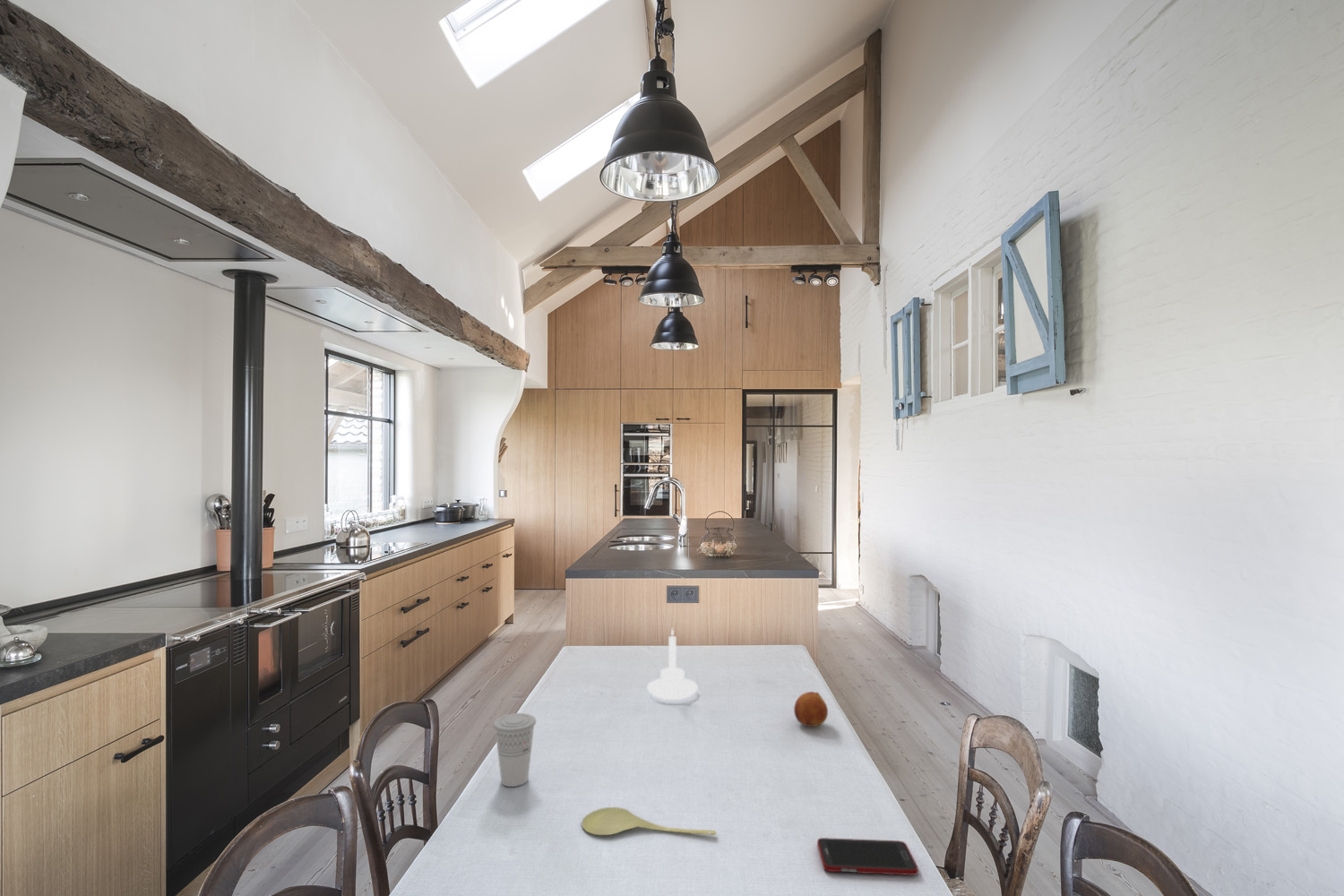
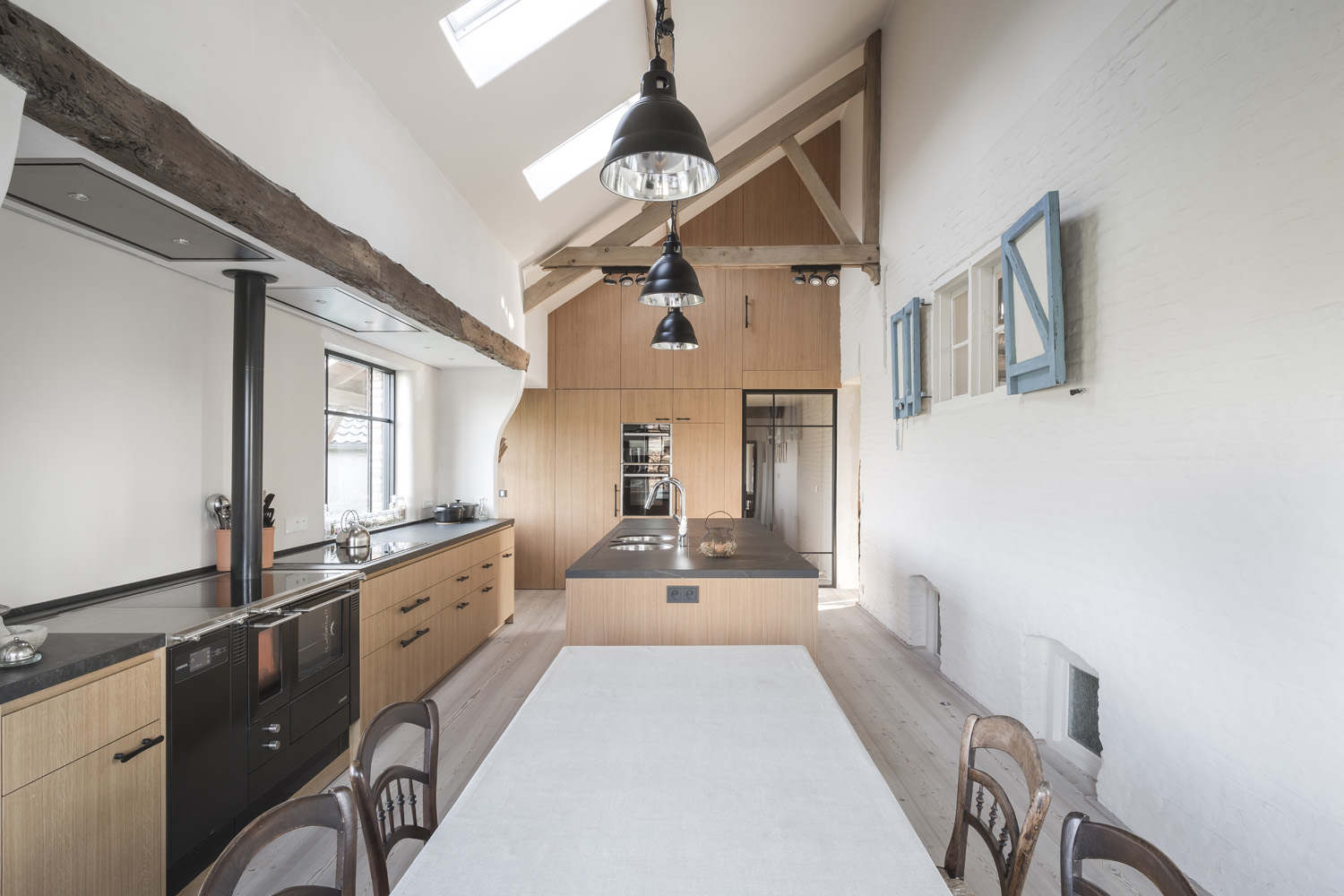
- cell phone (866, 856)
- cup (514, 749)
- spoon (648, 824)
- fruit (811, 708)
- candle holder (672, 659)
